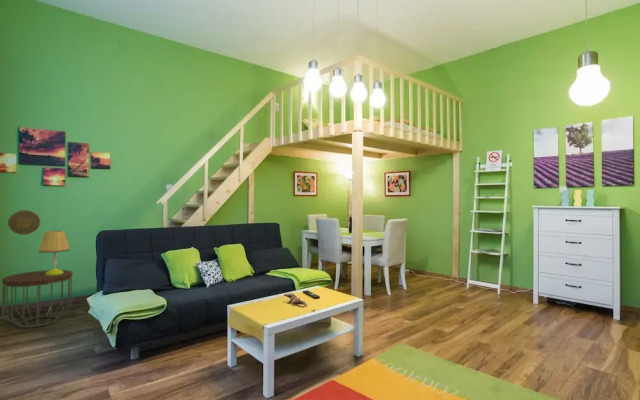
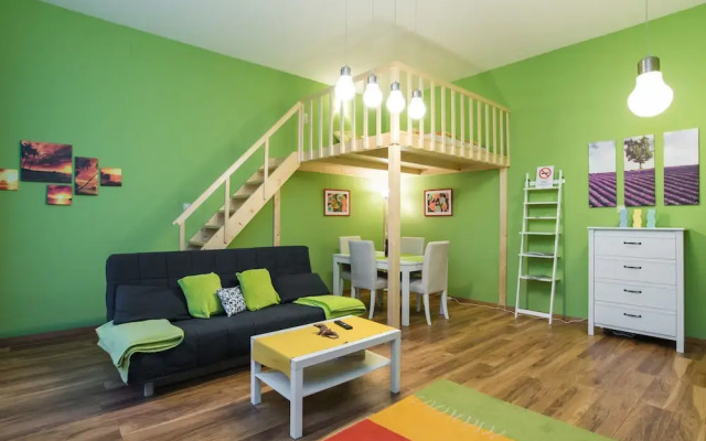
- decorative plate (24, 222)
- table lamp (54, 252)
- side table (39, 298)
